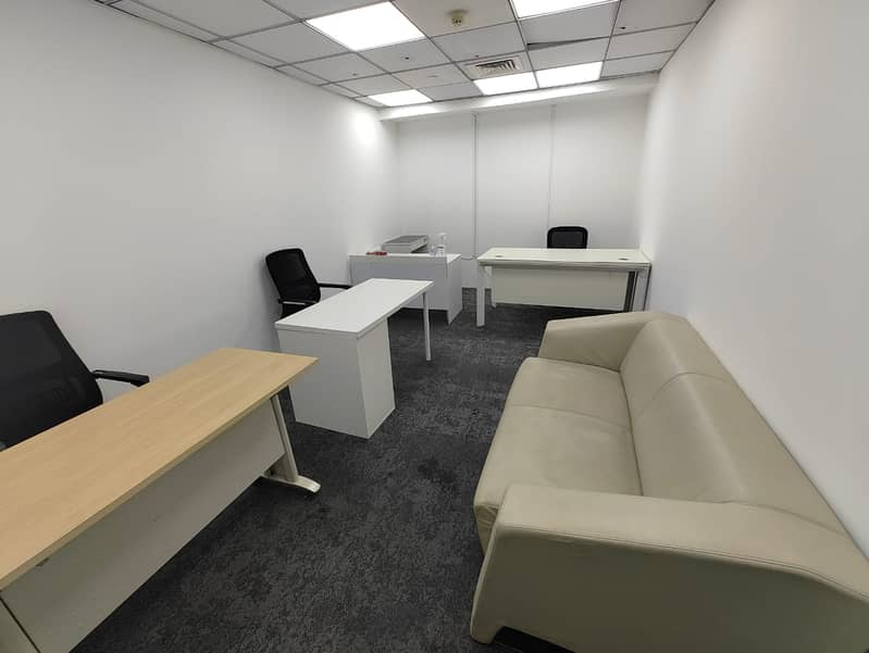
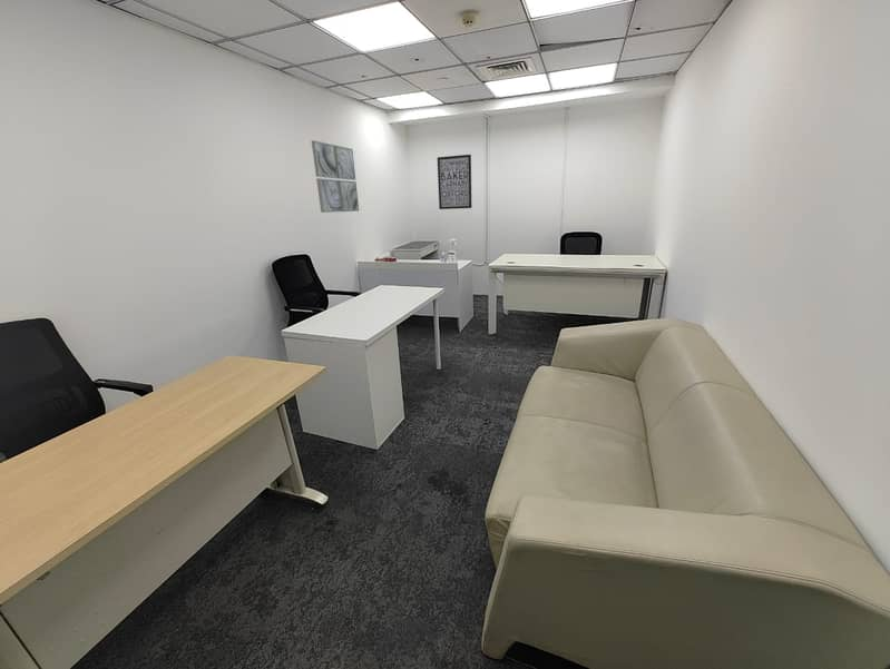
+ wall art (454, 183)
+ wall art (338, 180)
